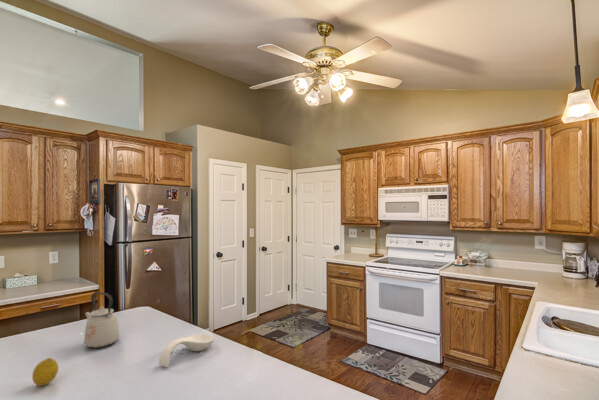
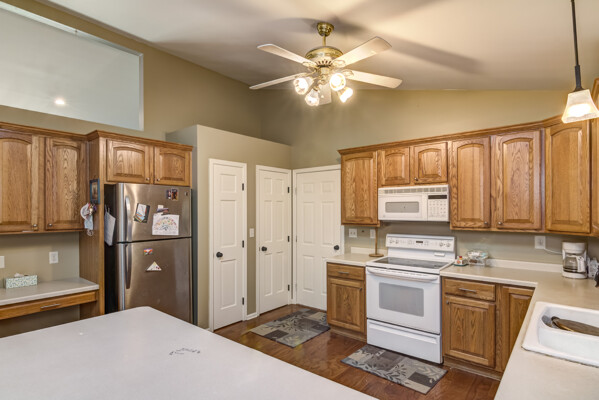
- kettle (98, 317)
- fruit (45, 371)
- spoon rest (188, 344)
